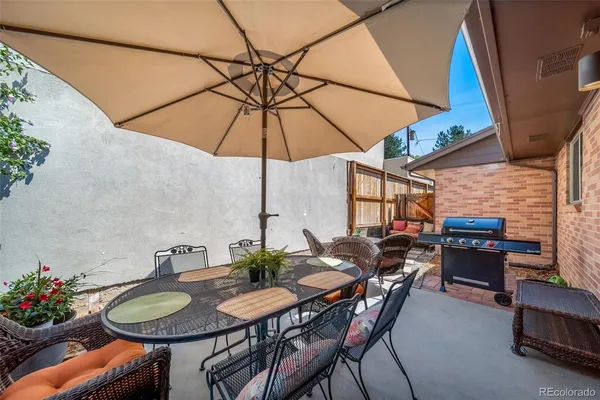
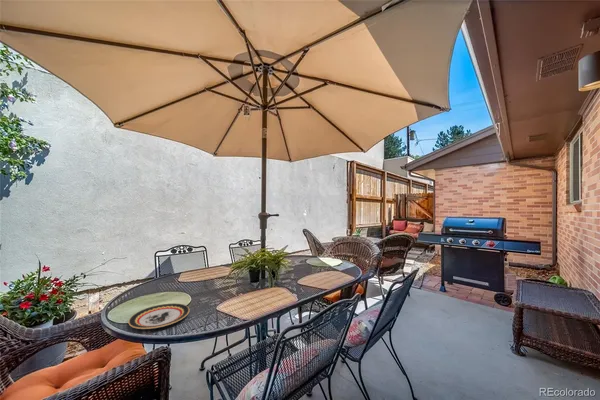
+ plate (160, 316)
